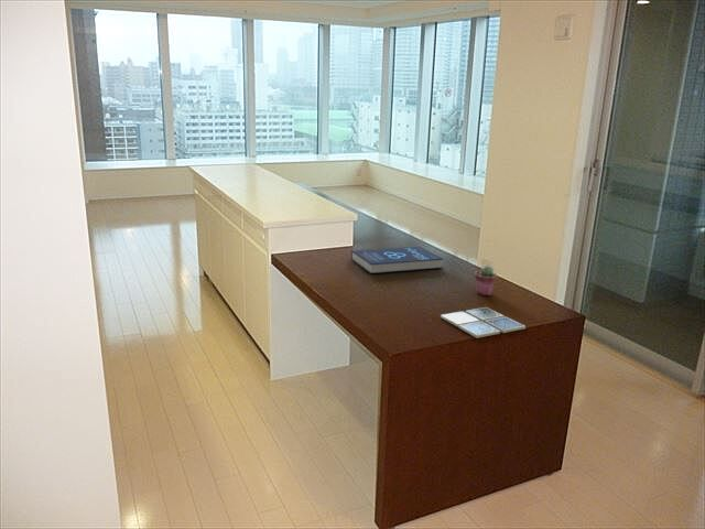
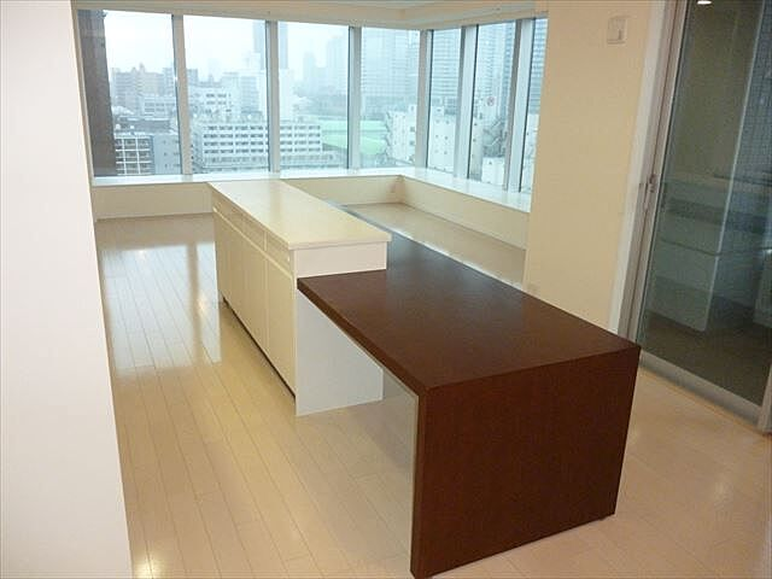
- book (395, 259)
- drink coaster (481, 321)
- potted succulent (485, 279)
